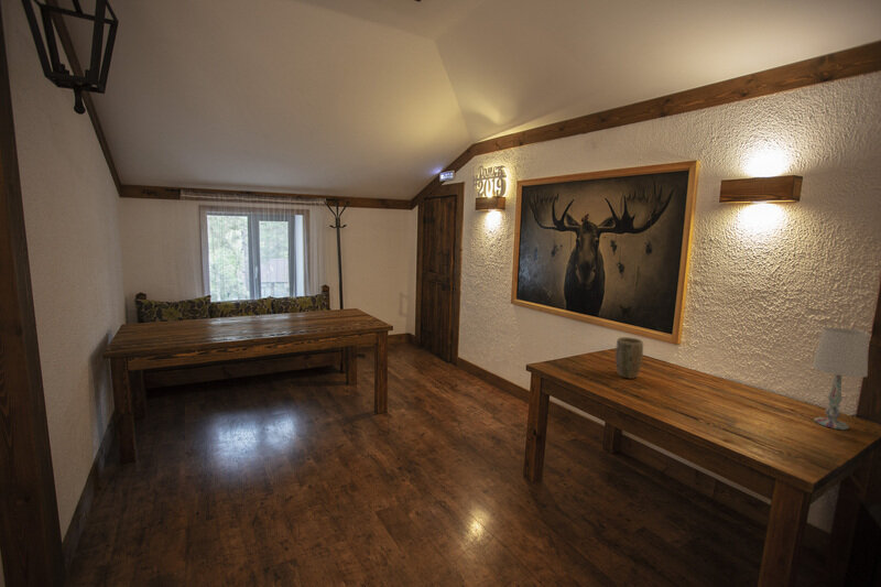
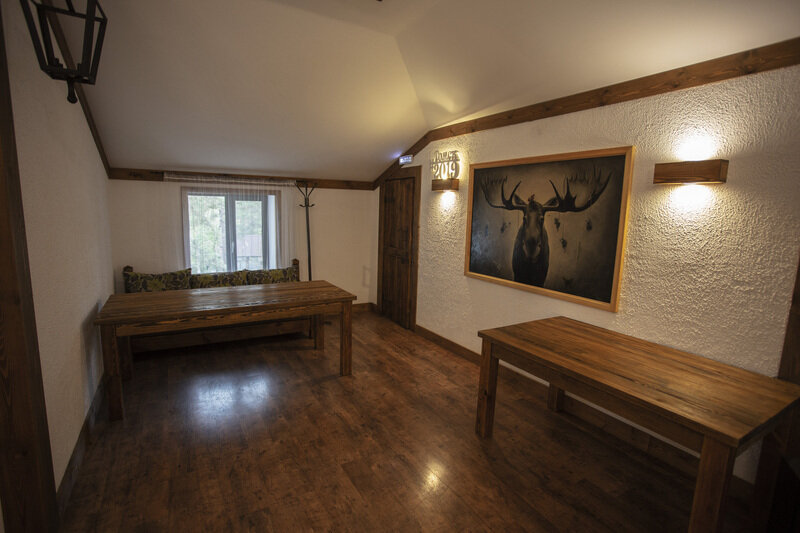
- table lamp (837, 378)
- plant pot (628, 358)
